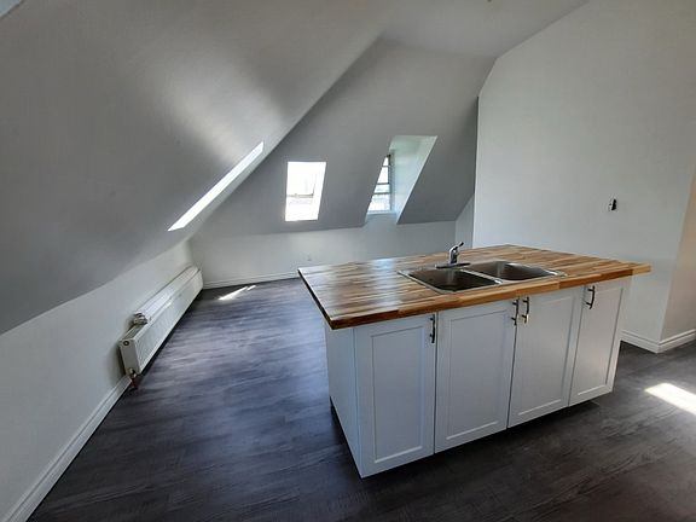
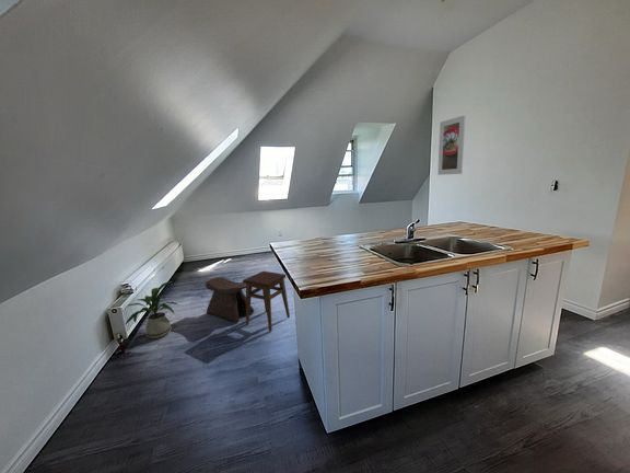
+ house plant (150, 310)
+ stool (266, 299)
+ stool (228, 297)
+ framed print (451, 147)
